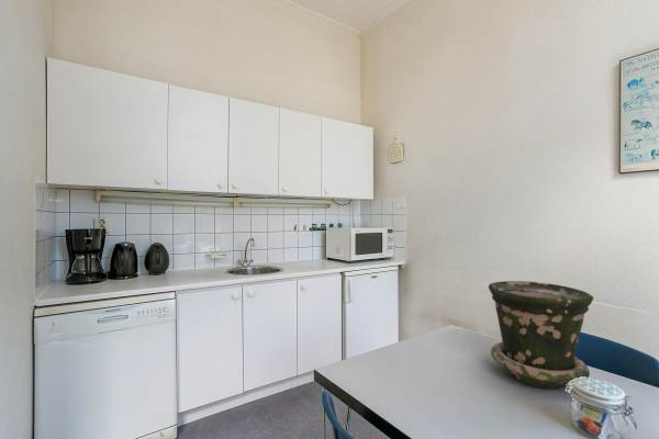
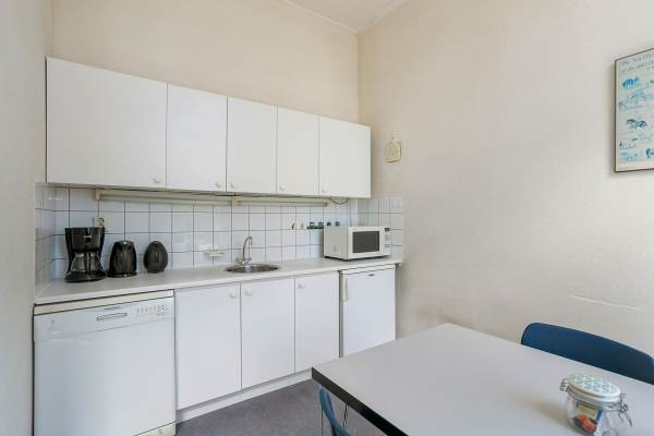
- flower pot (536, 333)
